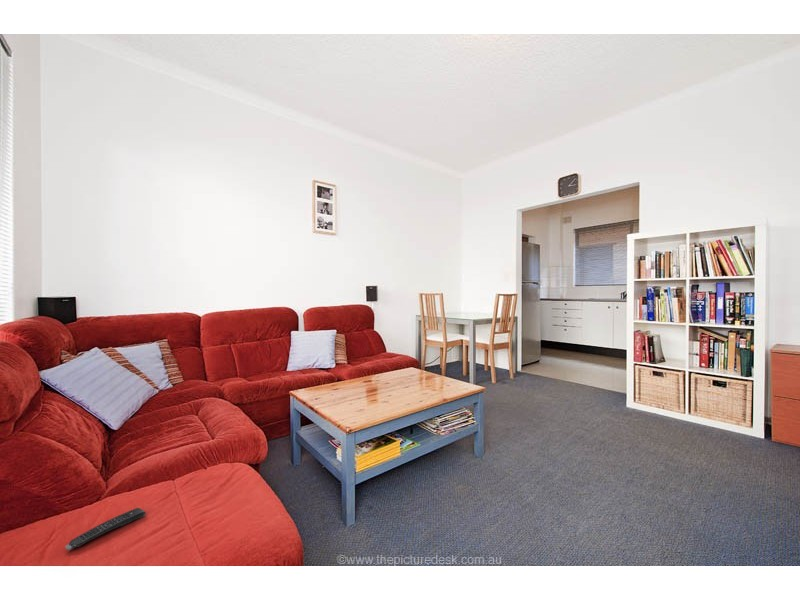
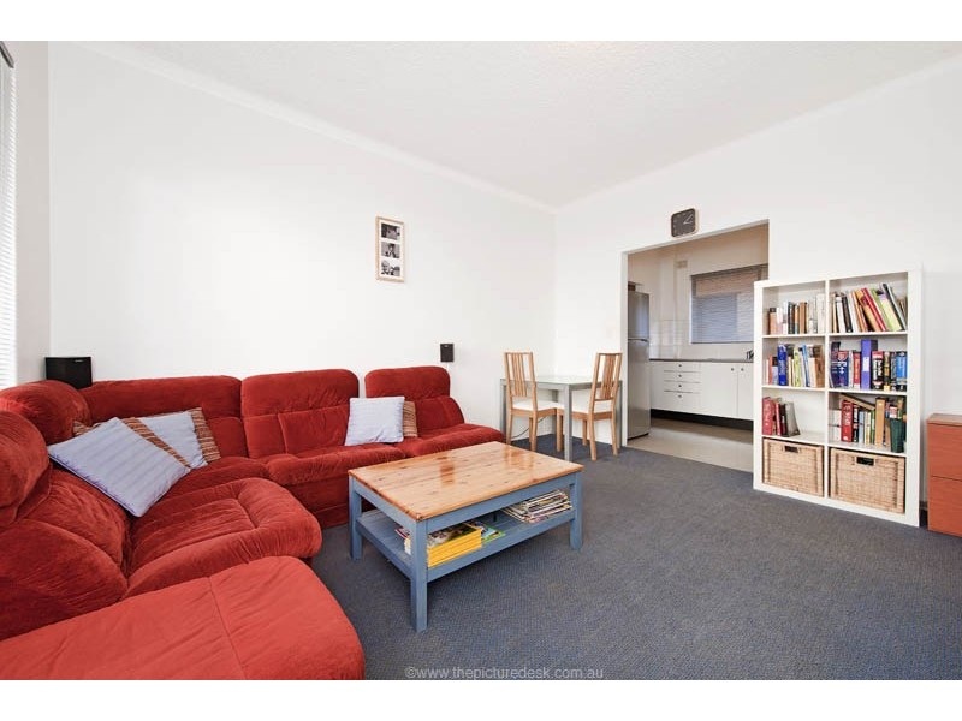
- remote control (107, 527)
